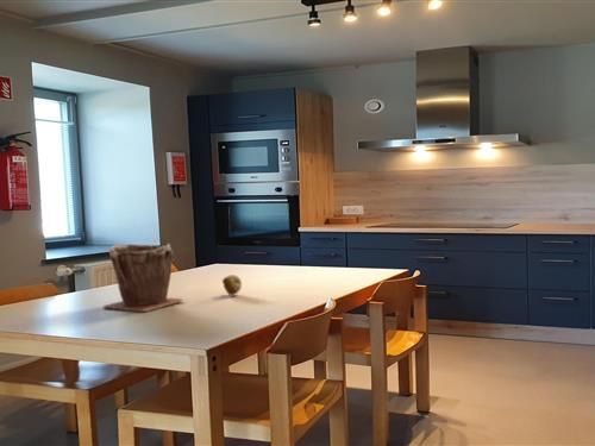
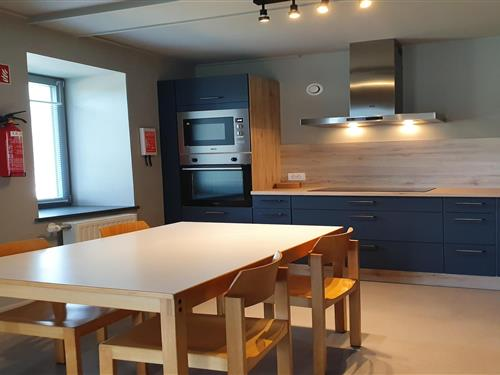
- fruit (232, 284)
- plant pot (142, 275)
